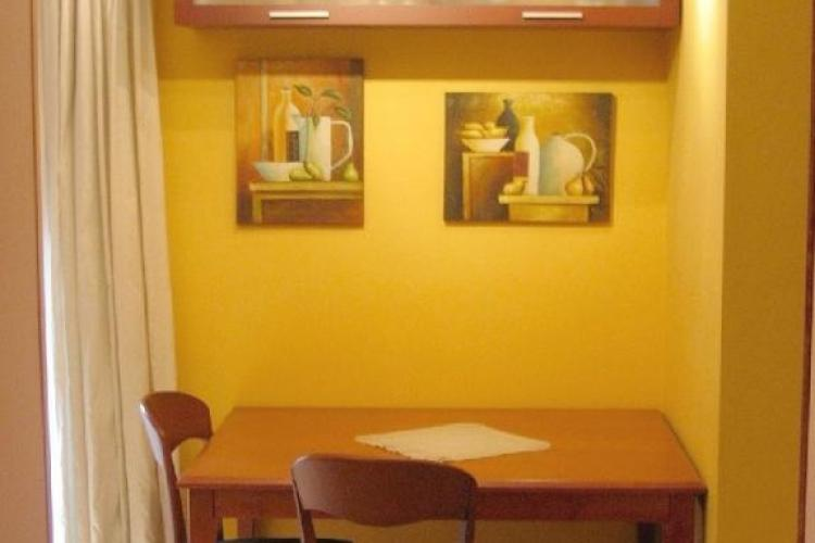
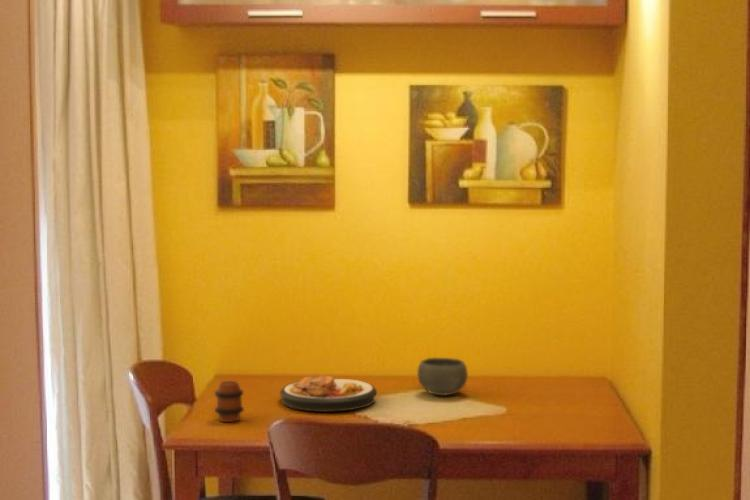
+ bowl (442, 377)
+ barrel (229, 401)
+ plate (328, 390)
